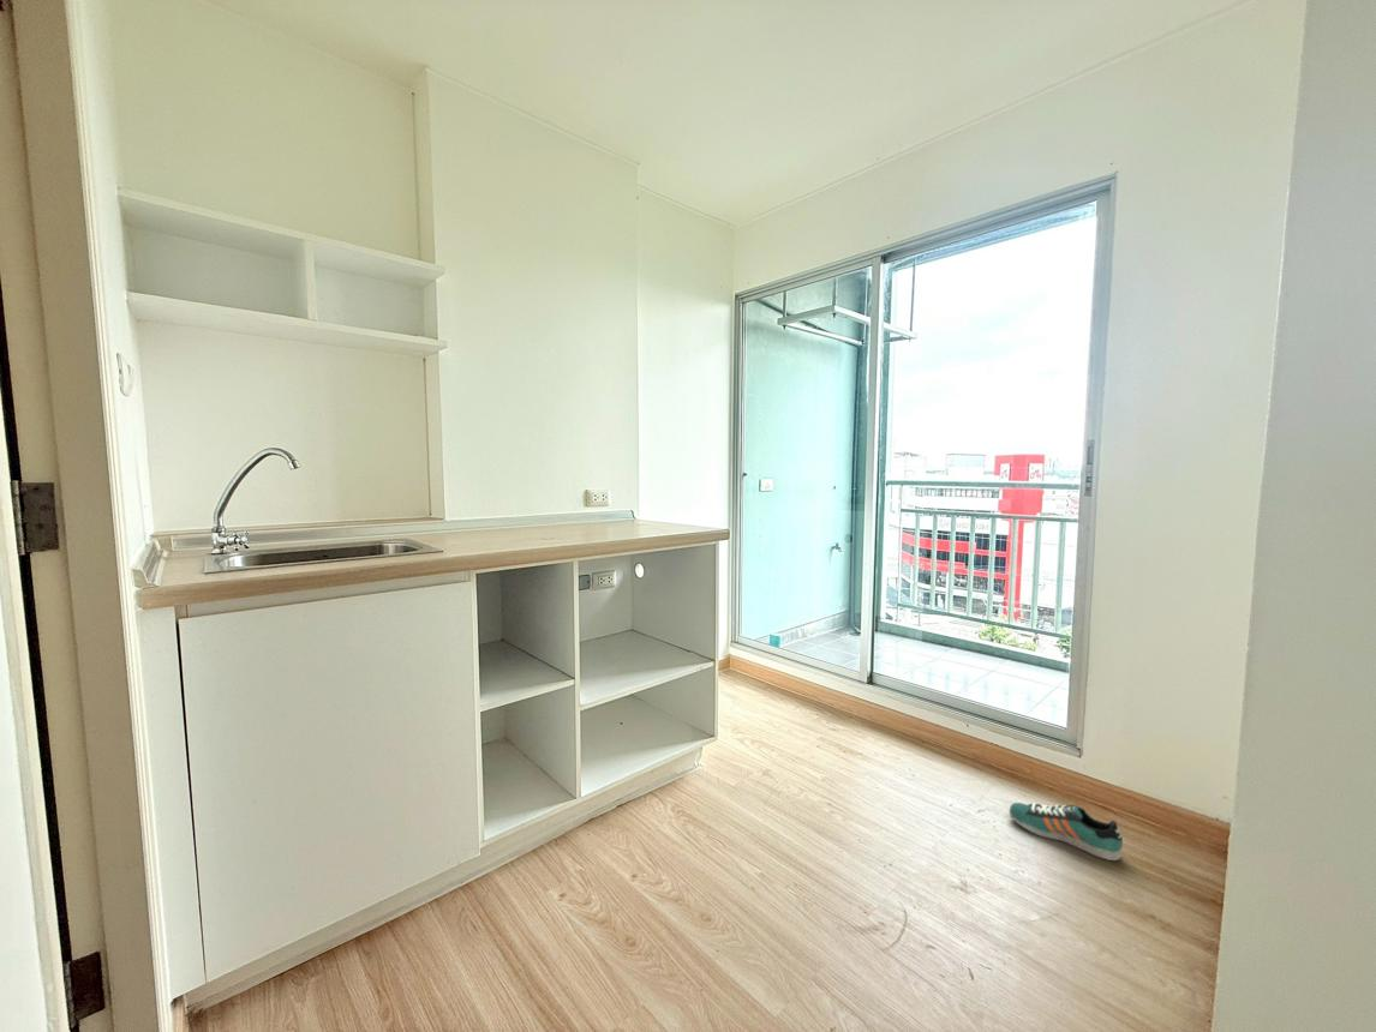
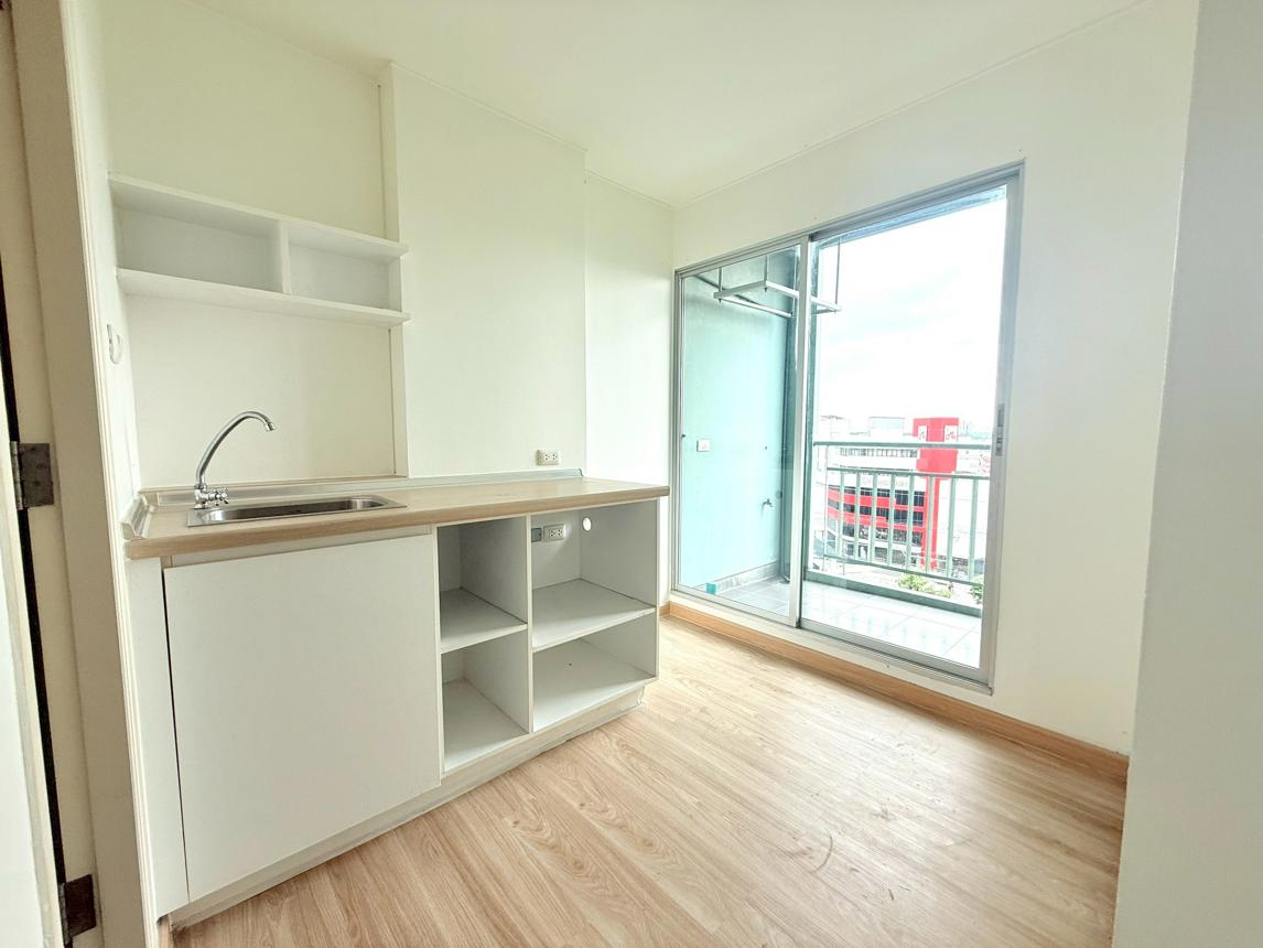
- sneaker (1063, 818)
